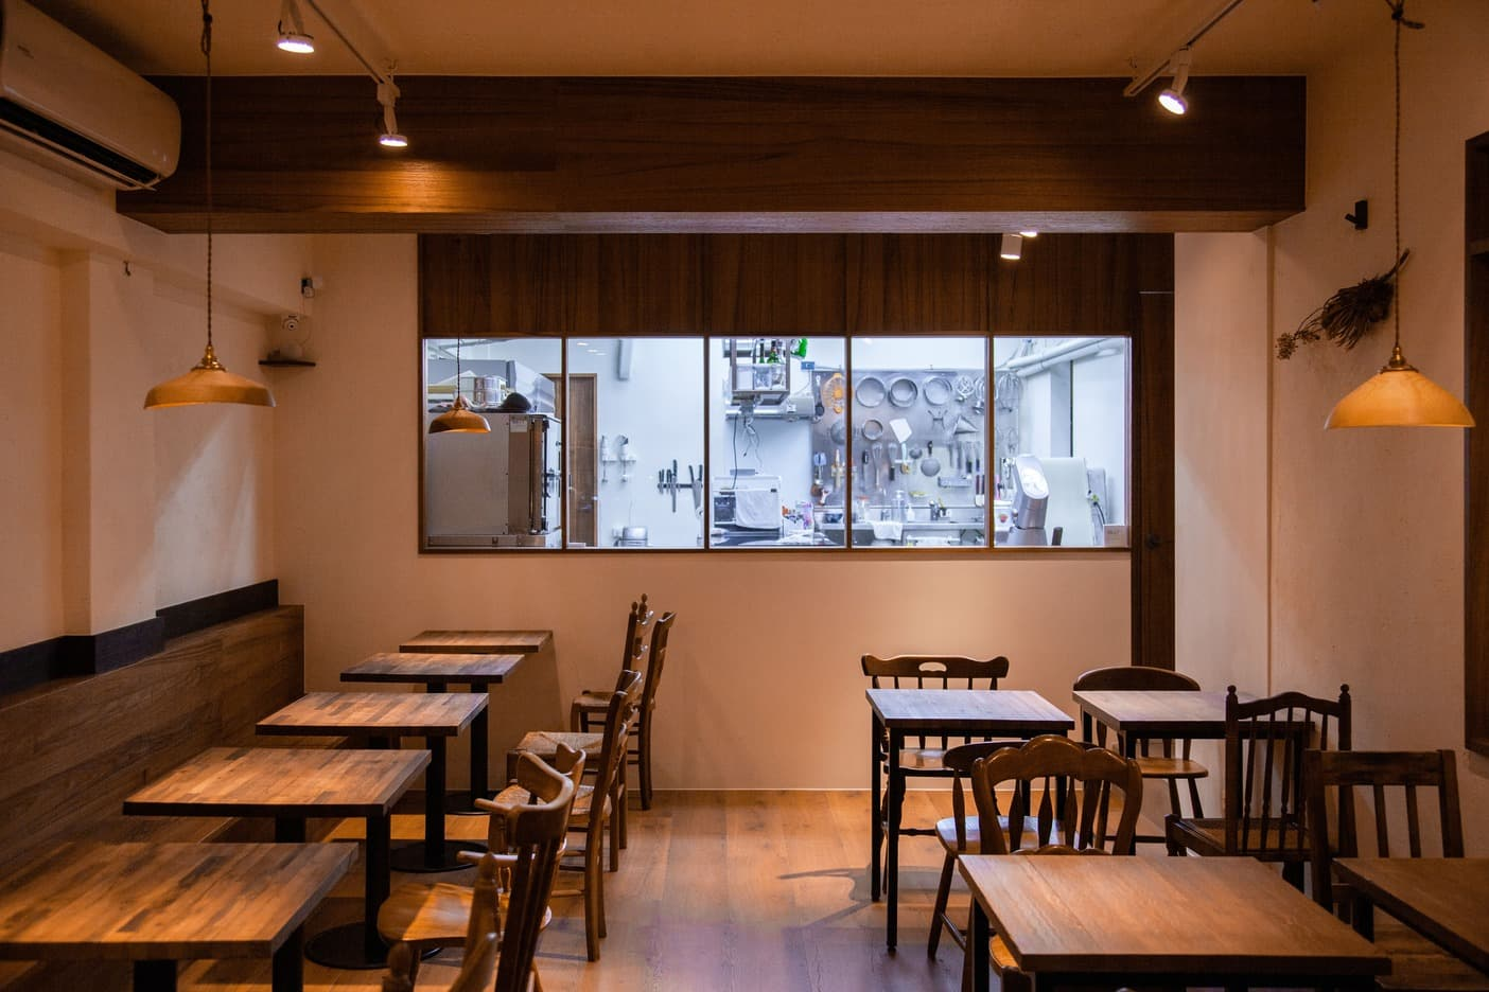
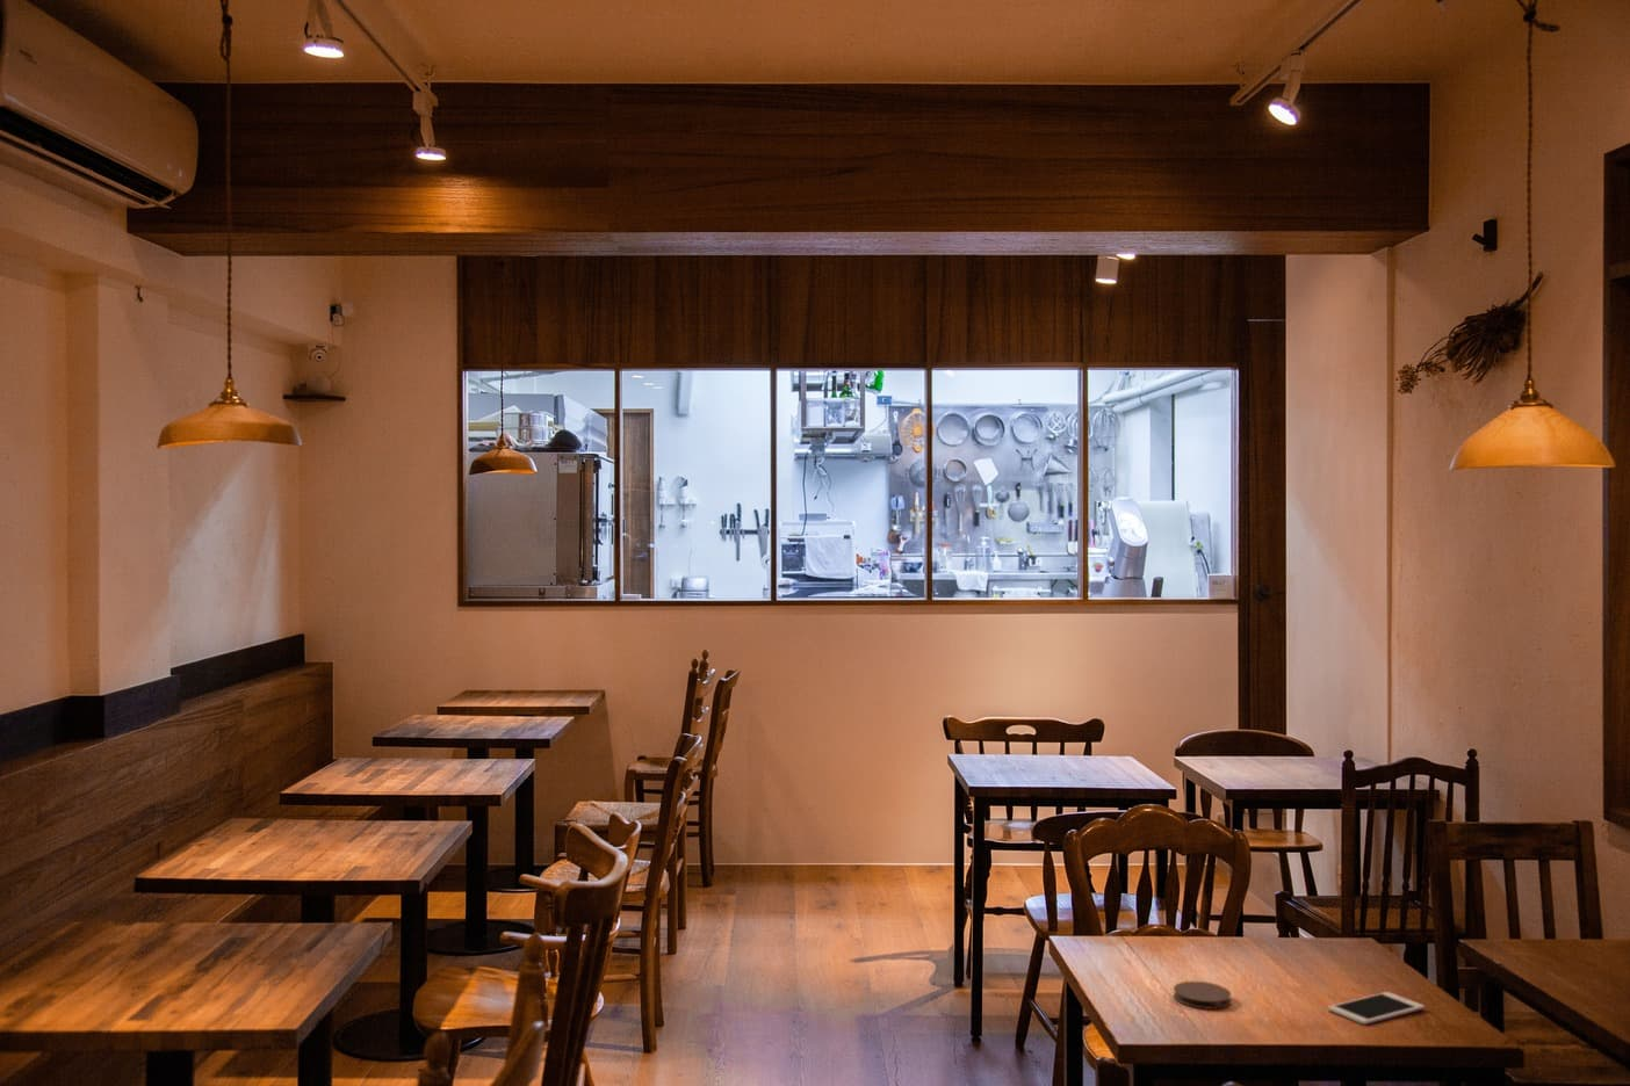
+ cell phone (1375, 1007)
+ coaster (1202, 994)
